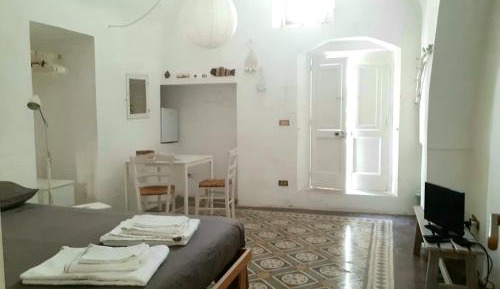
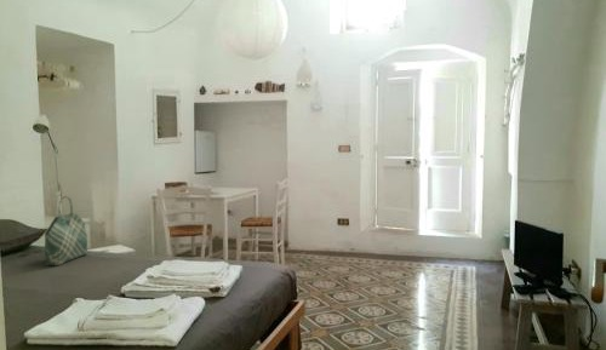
+ tote bag (65, 228)
